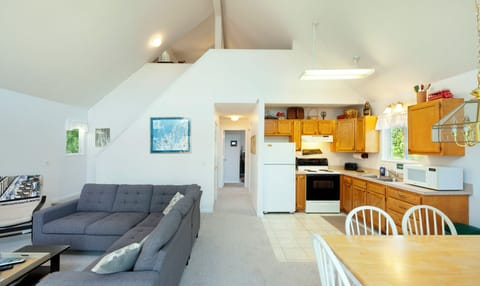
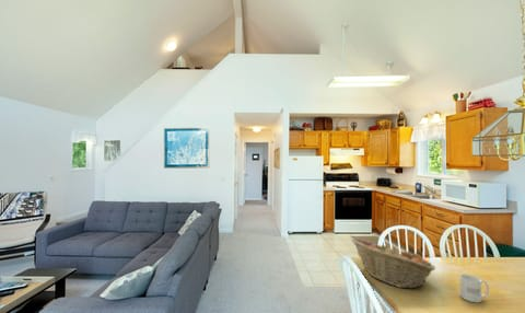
+ fruit basket (389, 258)
+ mug (472, 287)
